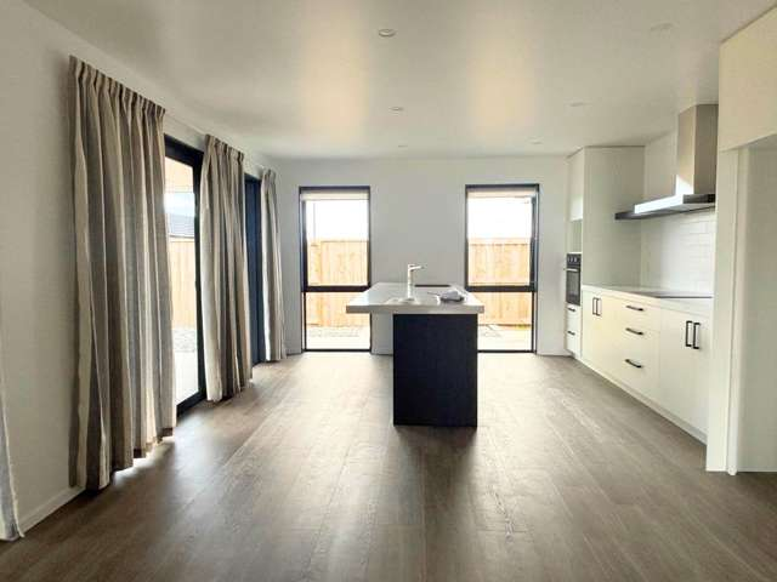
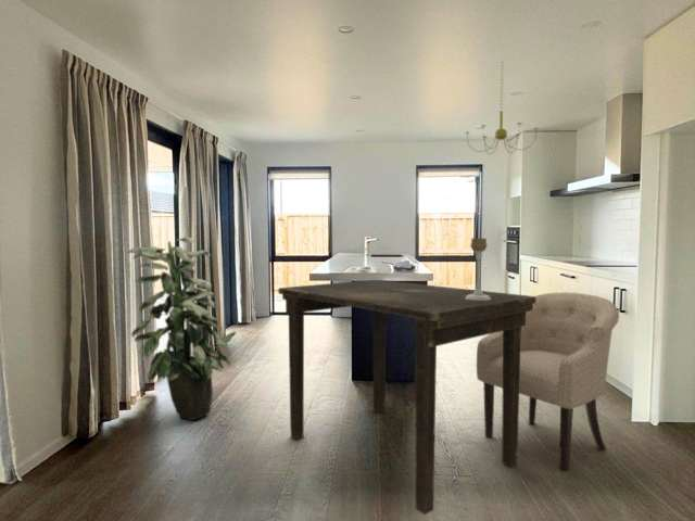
+ indoor plant (181, 328)
+ chandelier (501, 106)
+ chair (551, 369)
+ dining table (384, 371)
+ candle holder (478, 268)
